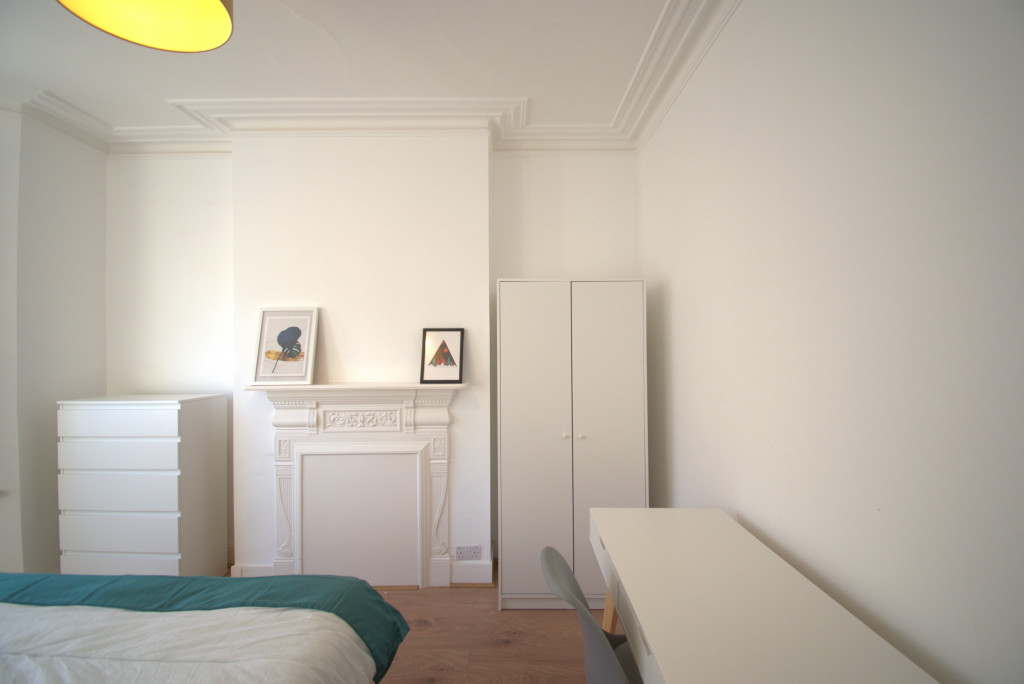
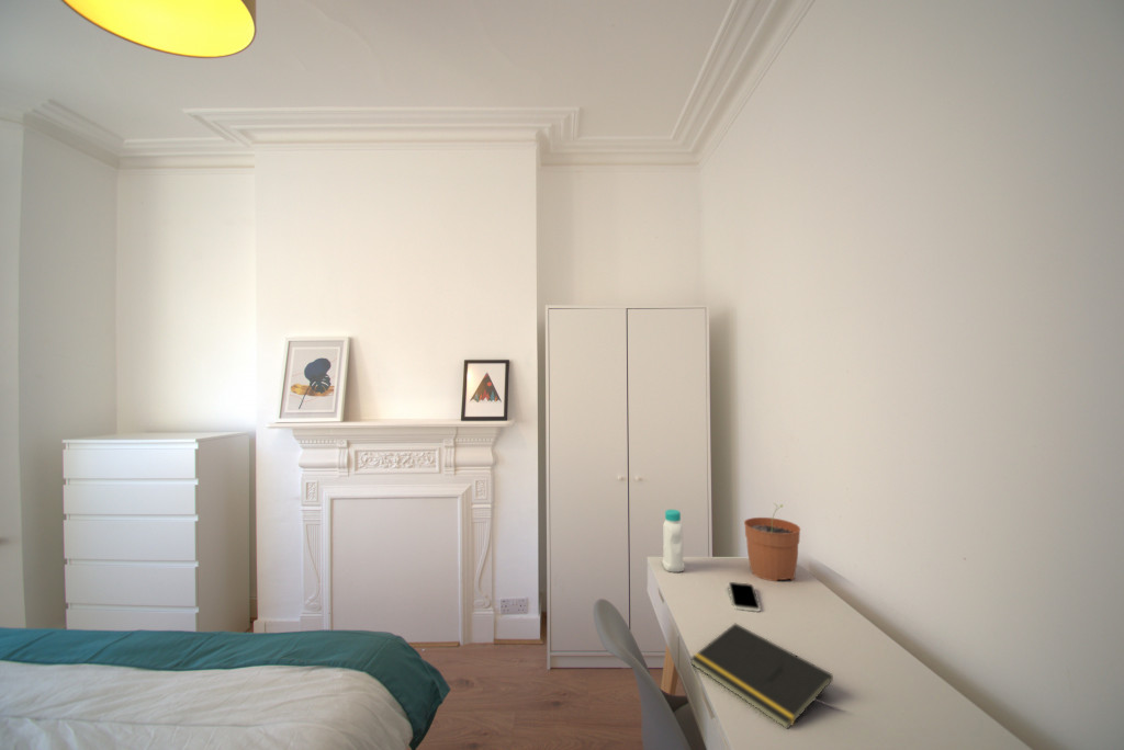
+ smartphone (743, 595)
+ notepad (757, 668)
+ bottle (673, 538)
+ plant pot (772, 536)
